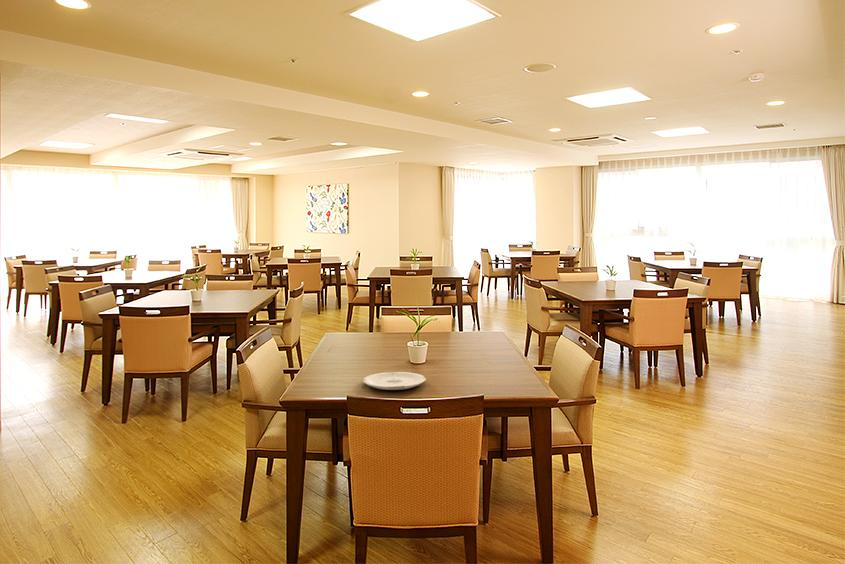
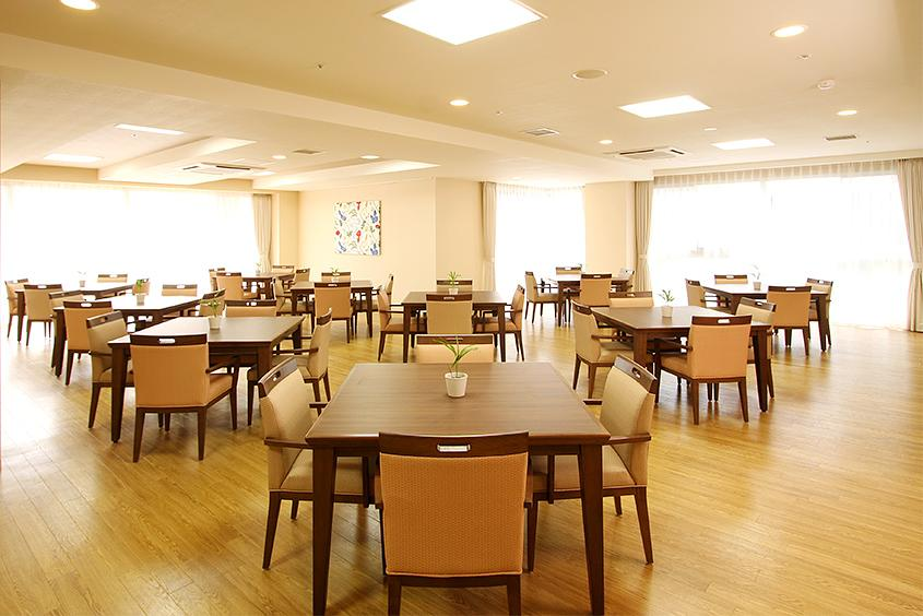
- plate (394, 381)
